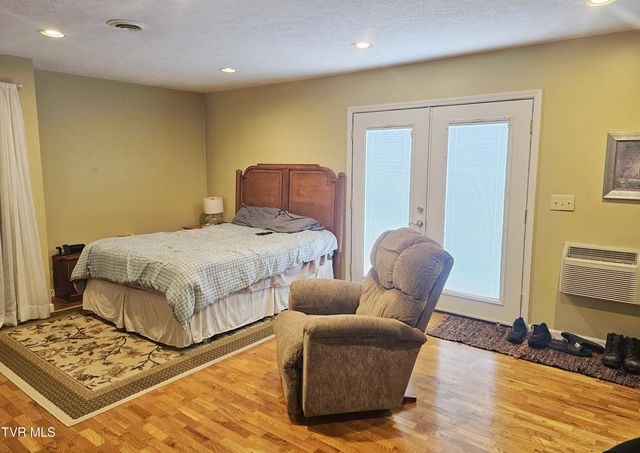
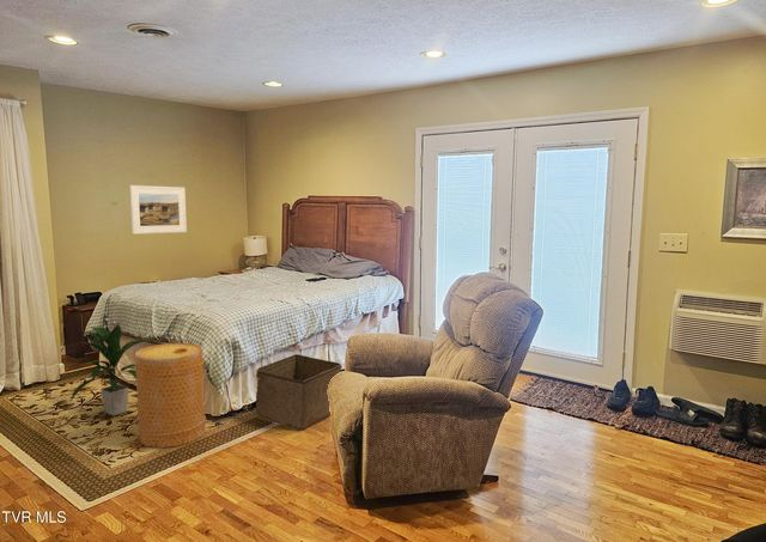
+ indoor plant (109, 367)
+ basket (170, 392)
+ storage bin (299, 389)
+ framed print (159, 209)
